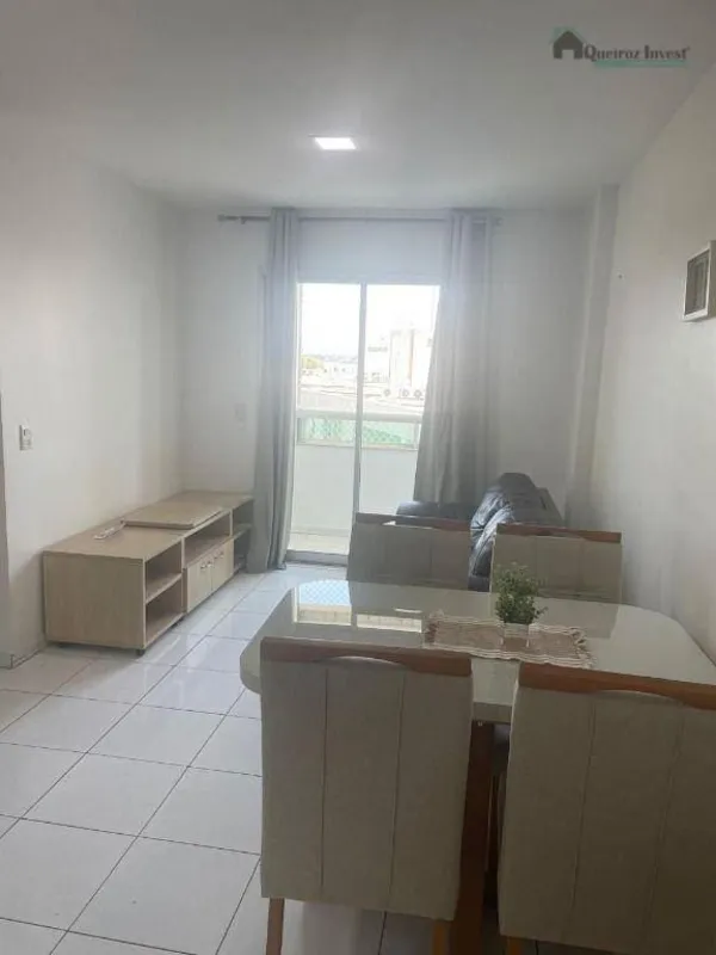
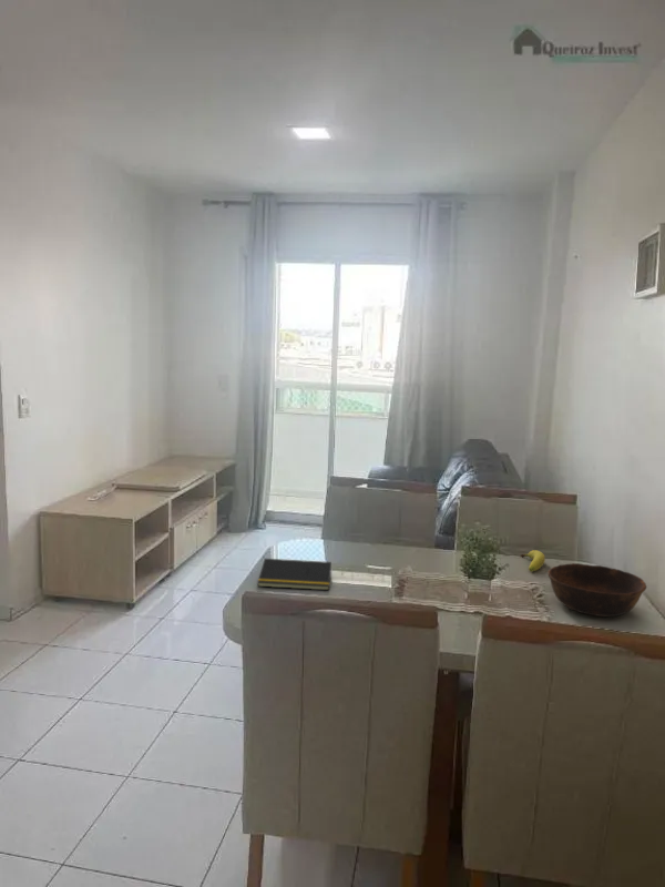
+ fruit (533, 559)
+ bowl (594, 592)
+ notepad (295, 573)
